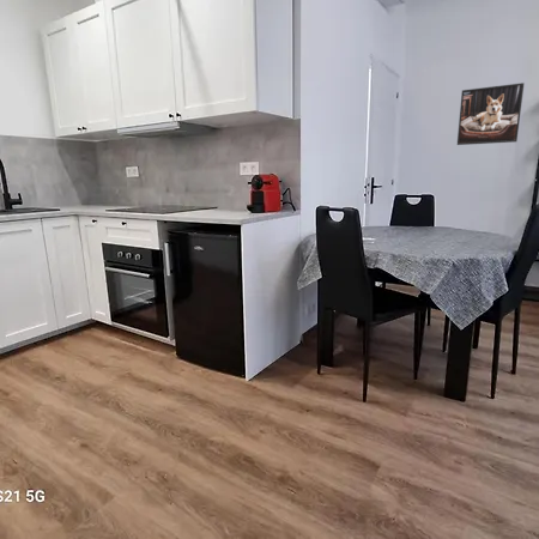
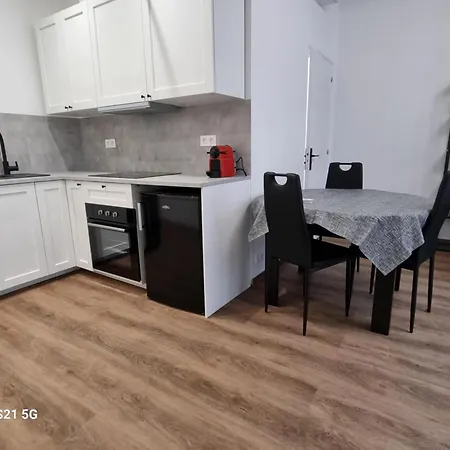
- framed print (489, 115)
